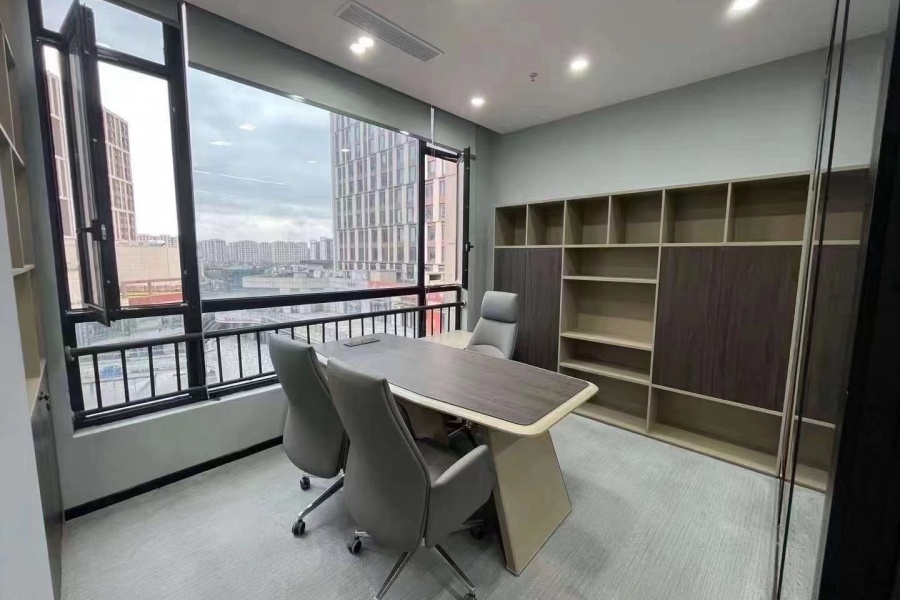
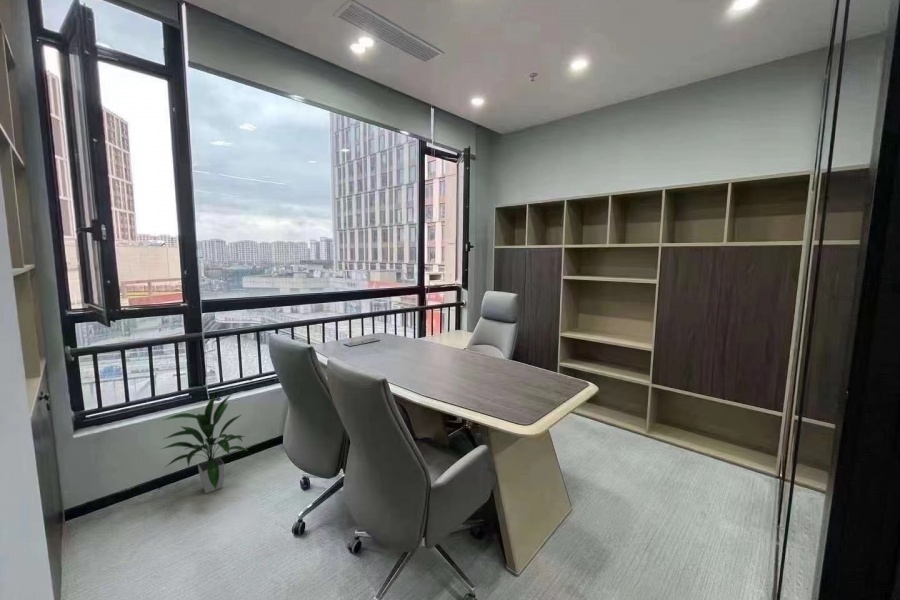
+ indoor plant (208, 444)
